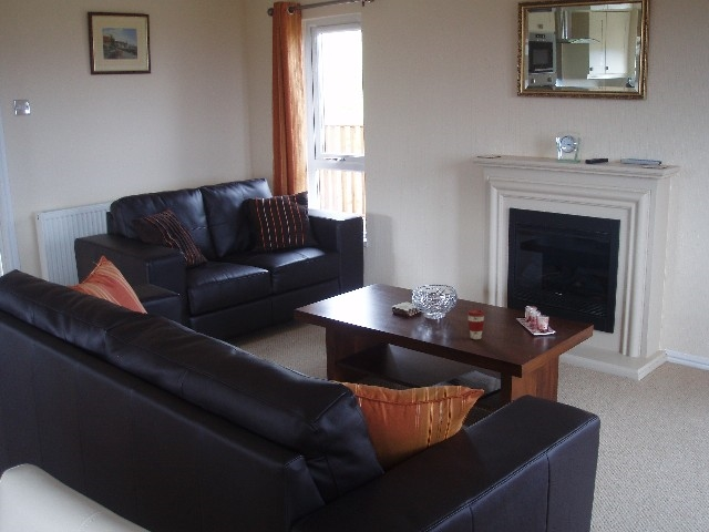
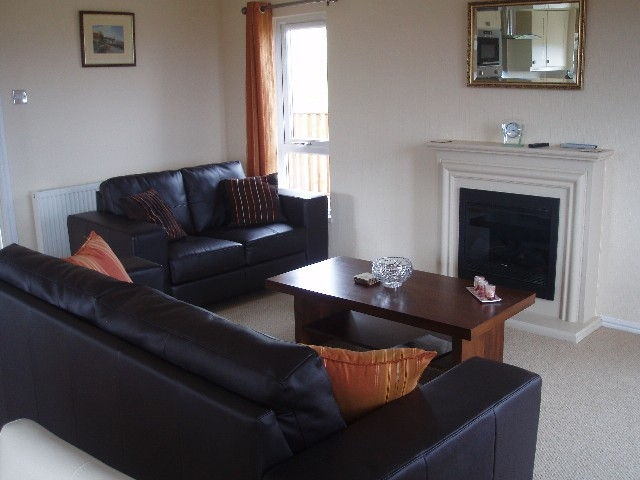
- coffee cup (475, 324)
